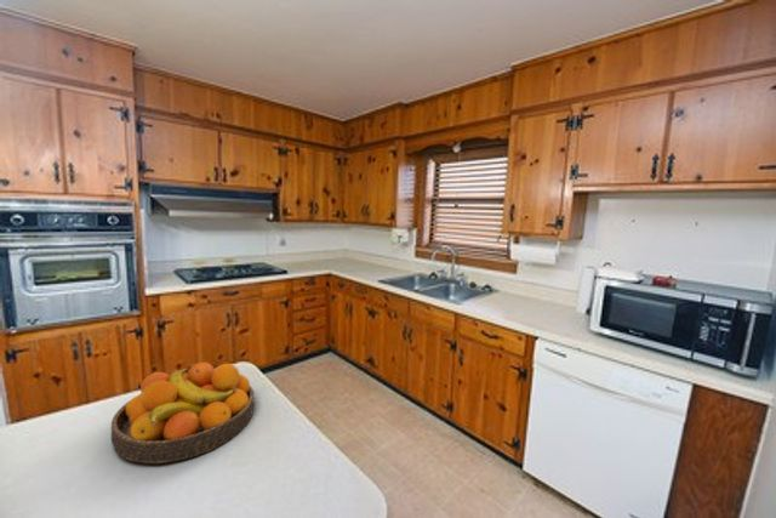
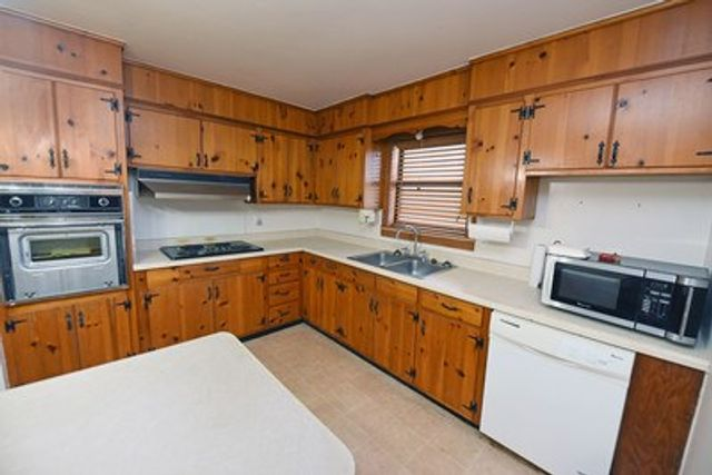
- fruit bowl (188, 395)
